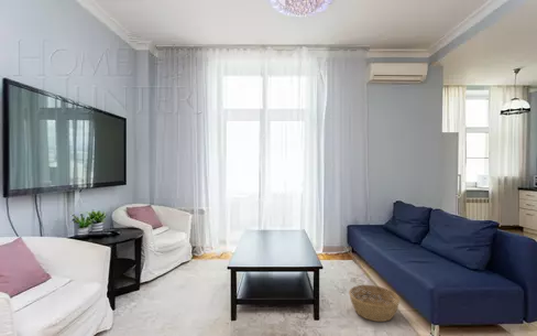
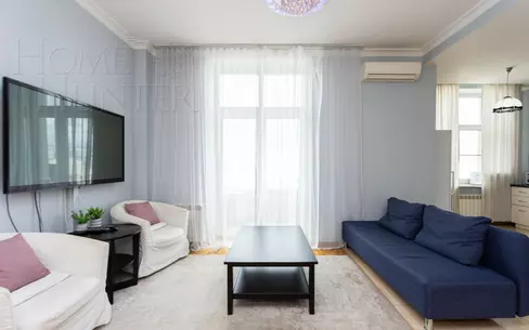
- basket (373, 303)
